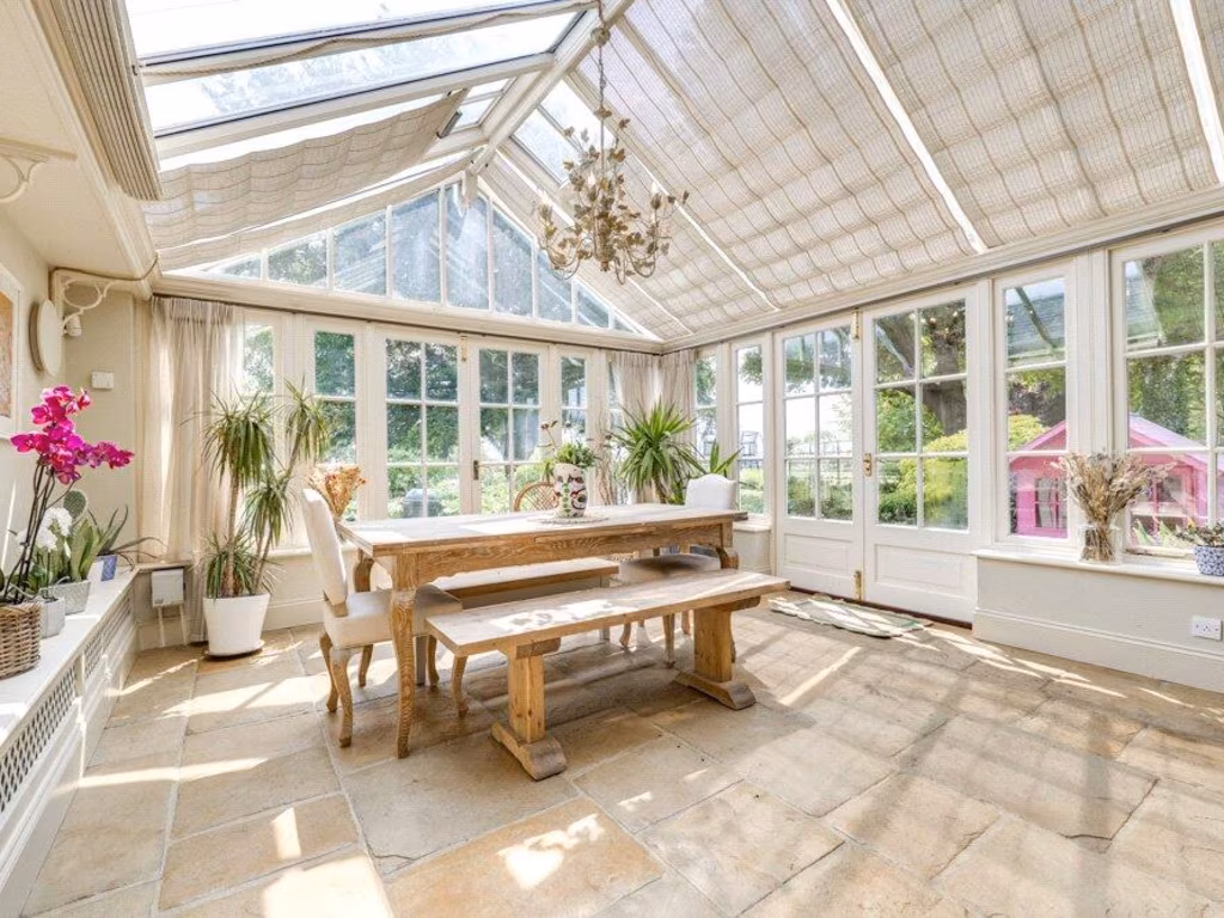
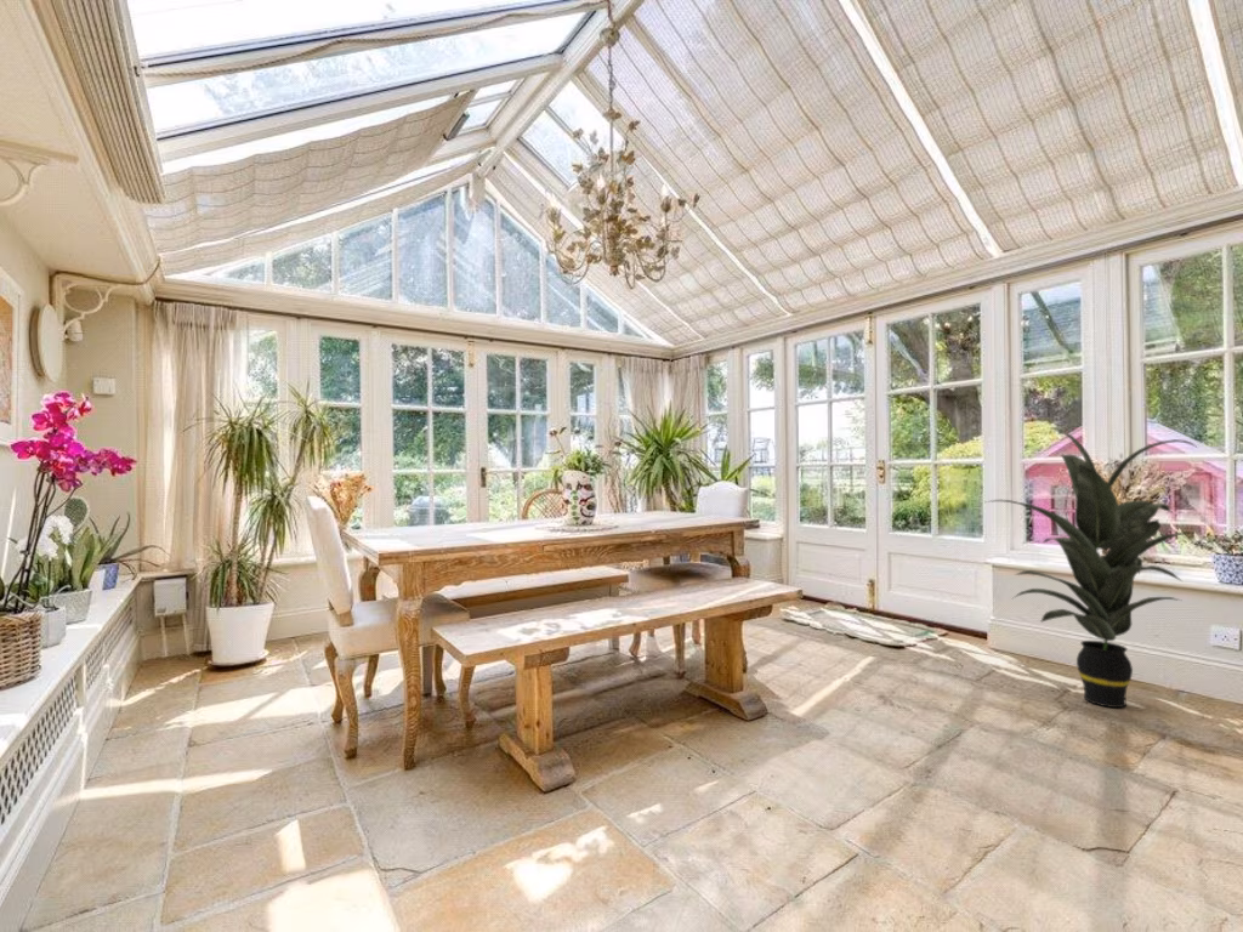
+ indoor plant (1091, 562)
